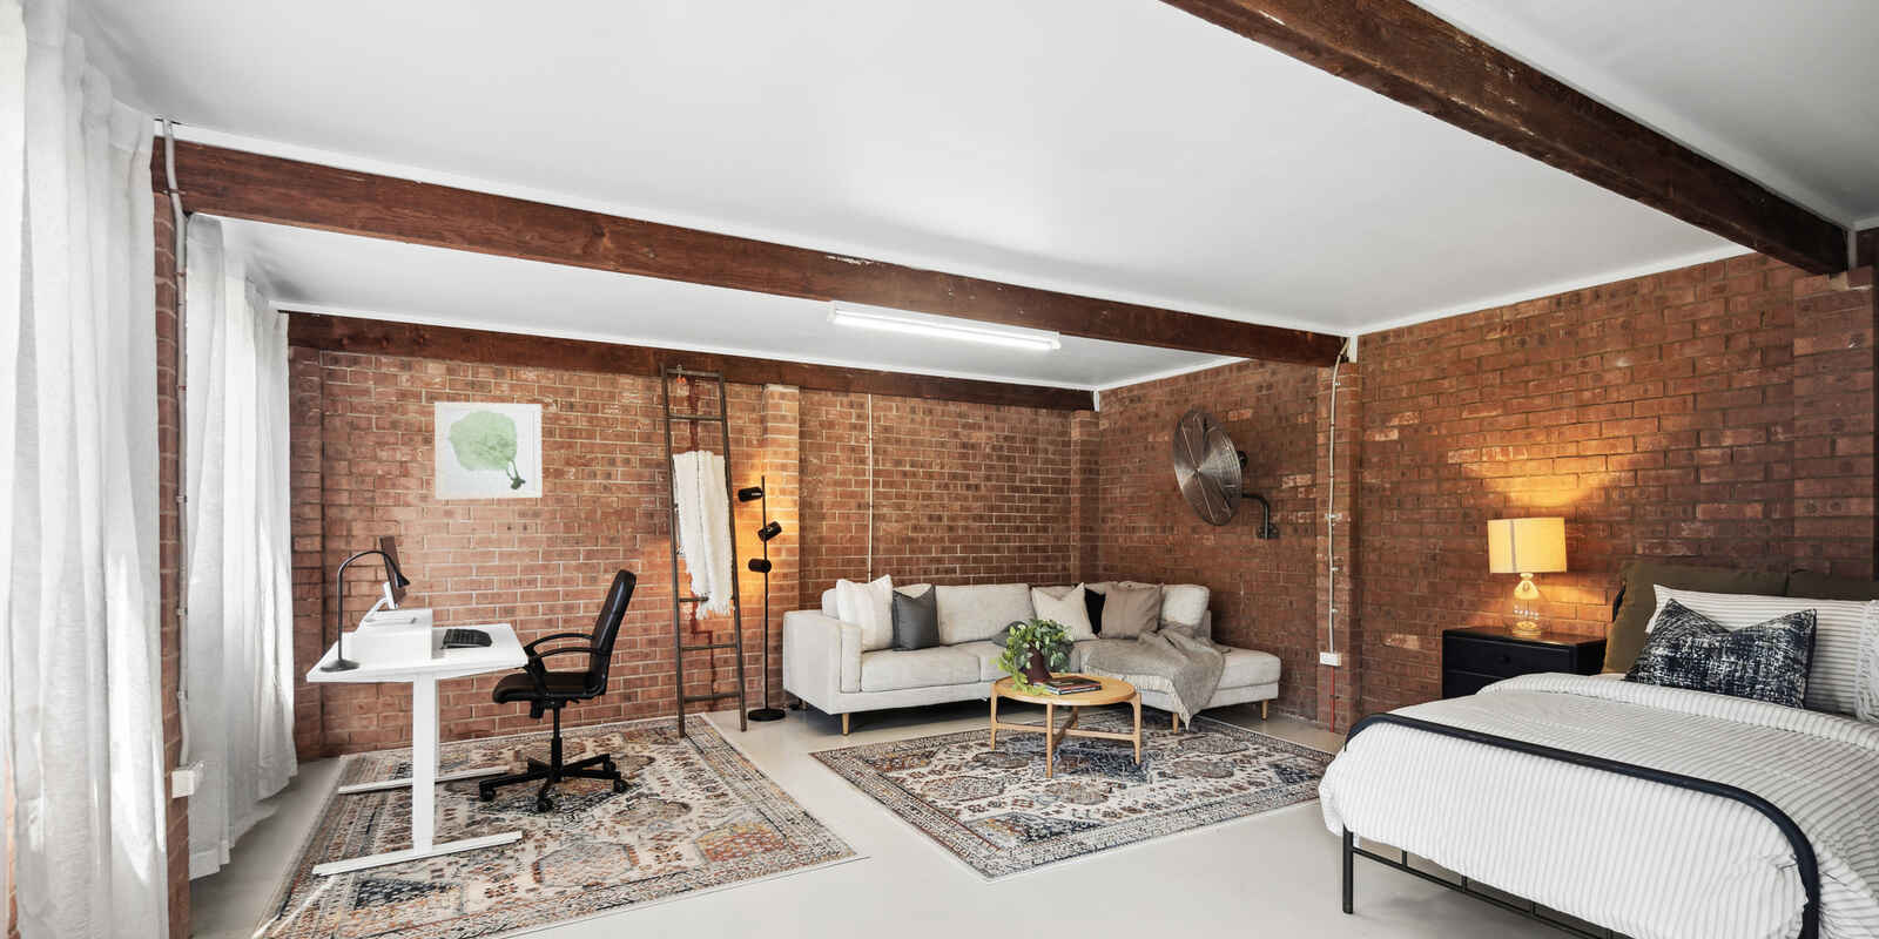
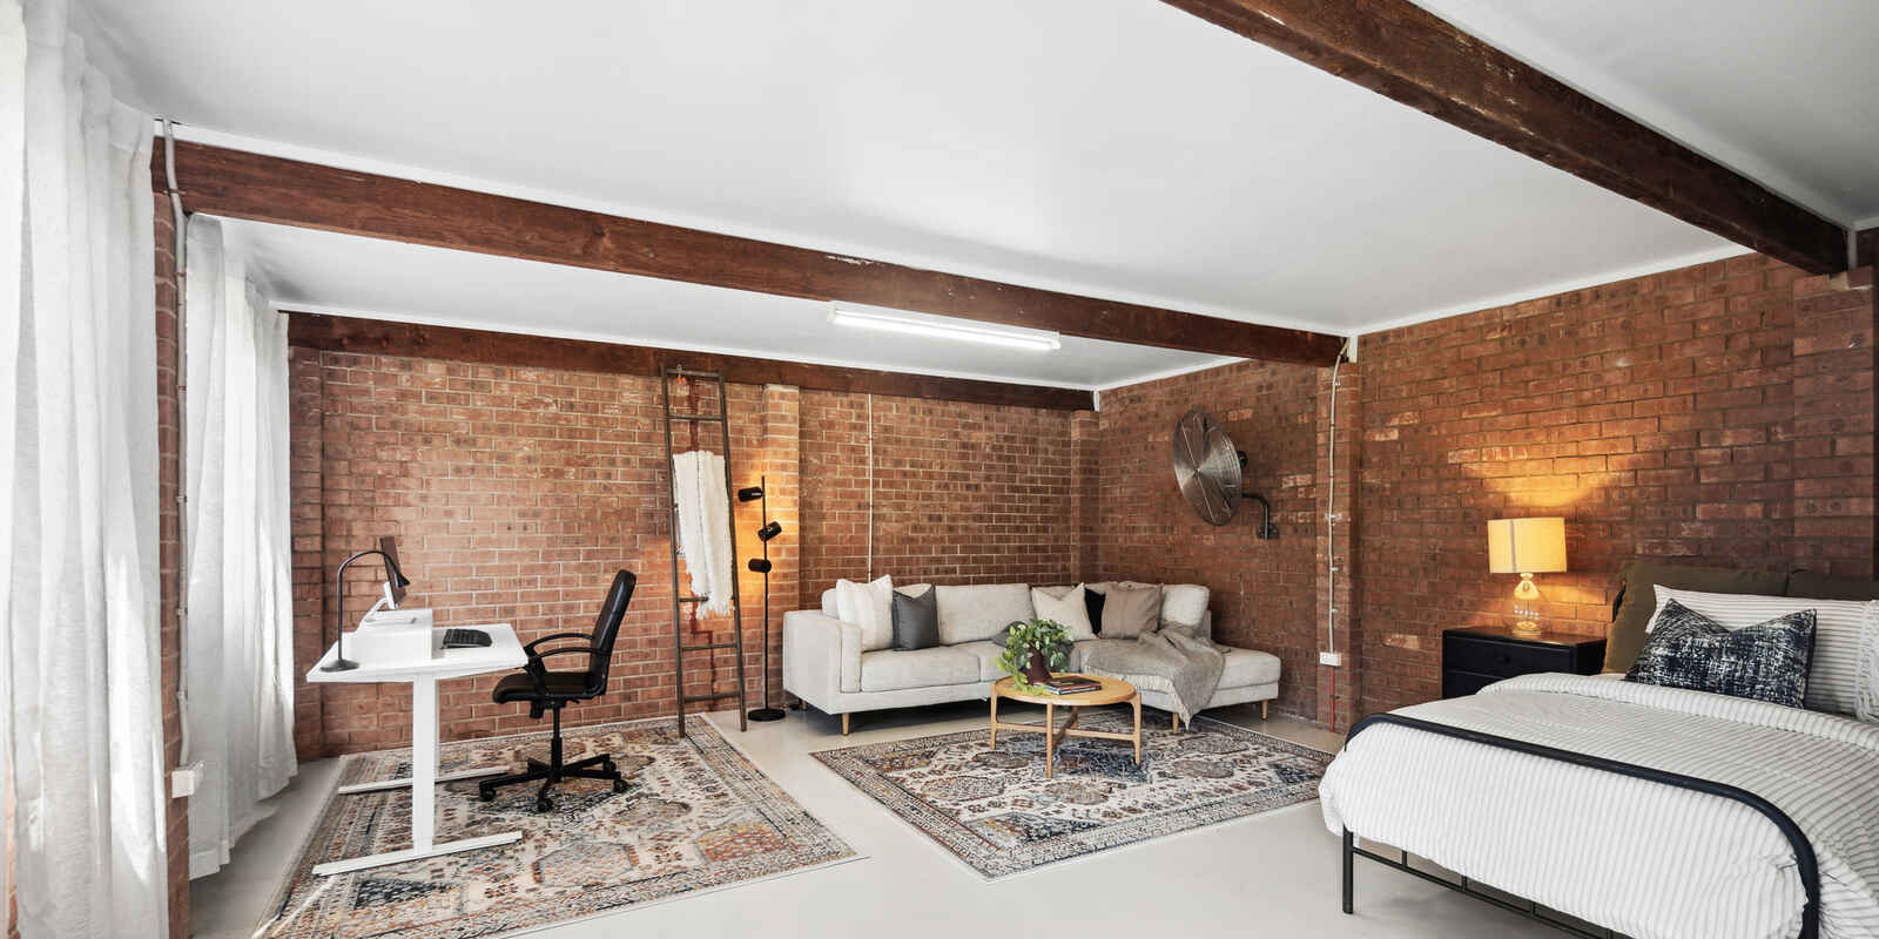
- wall art (489, 449)
